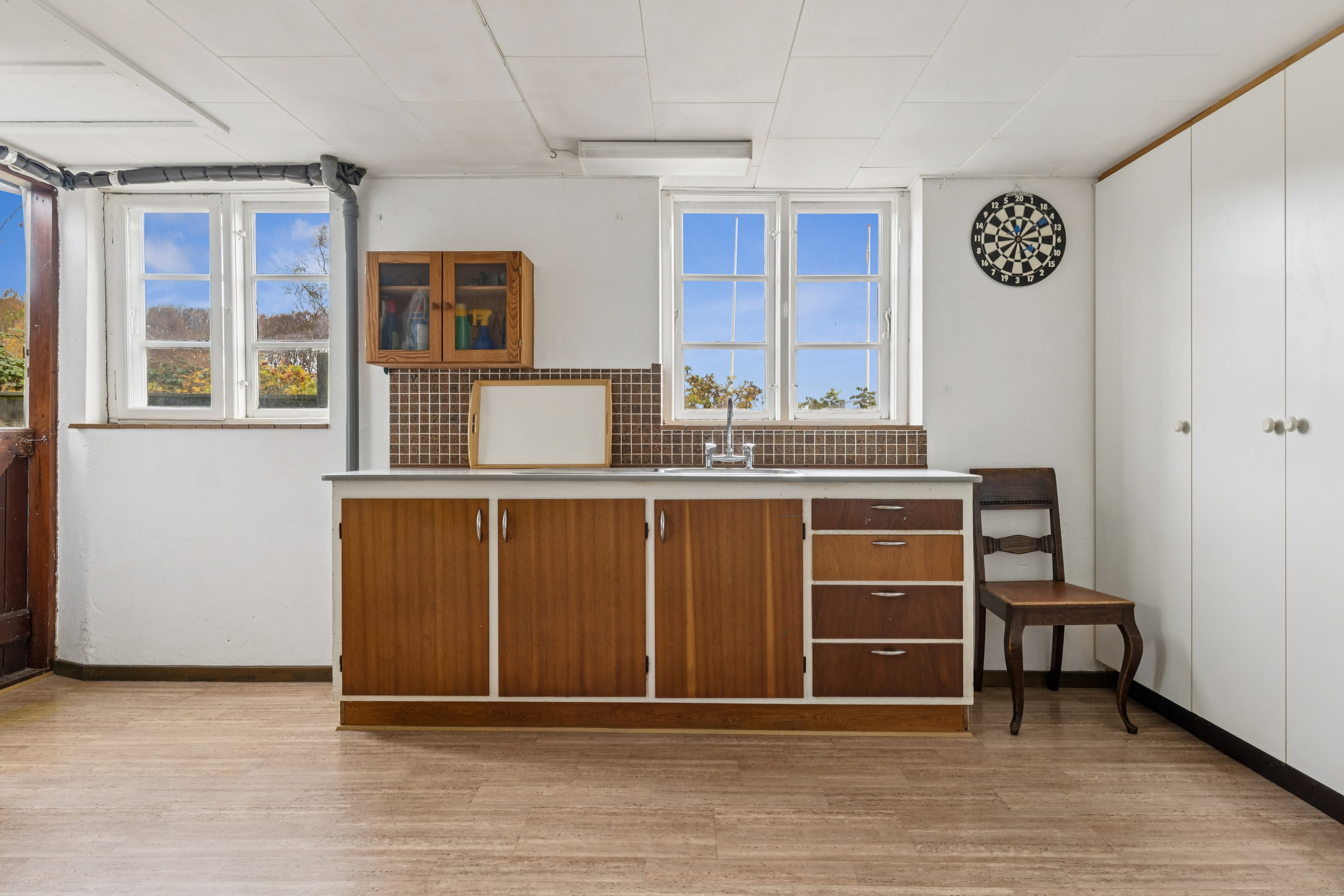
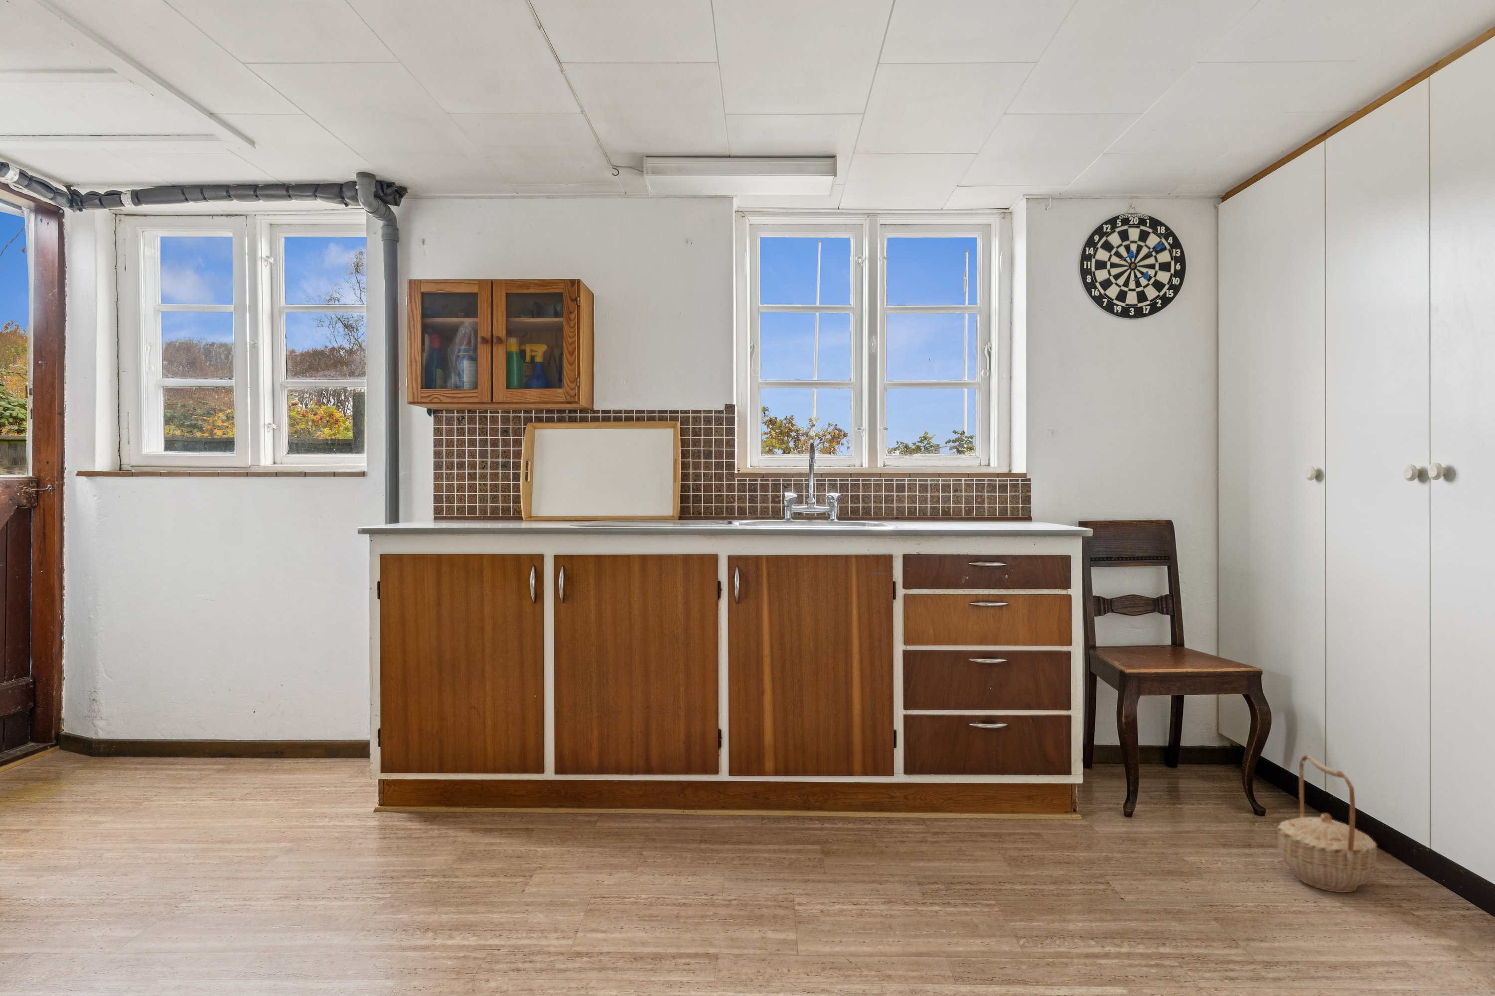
+ basket (1325, 821)
